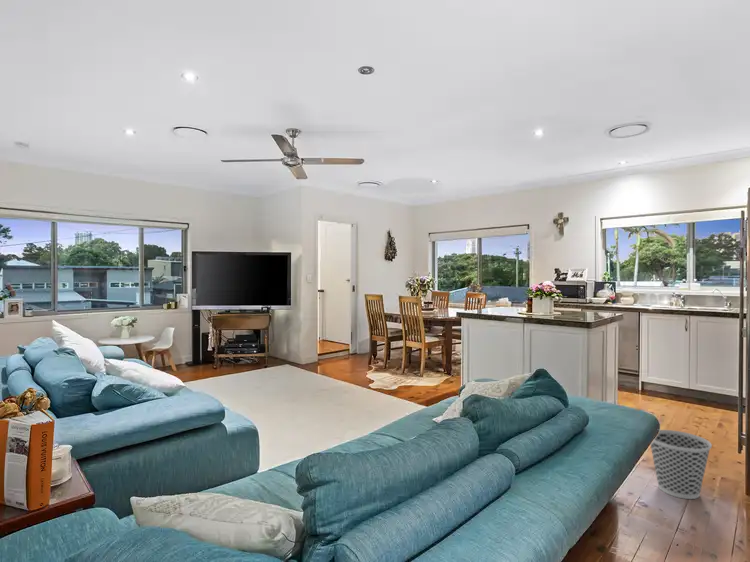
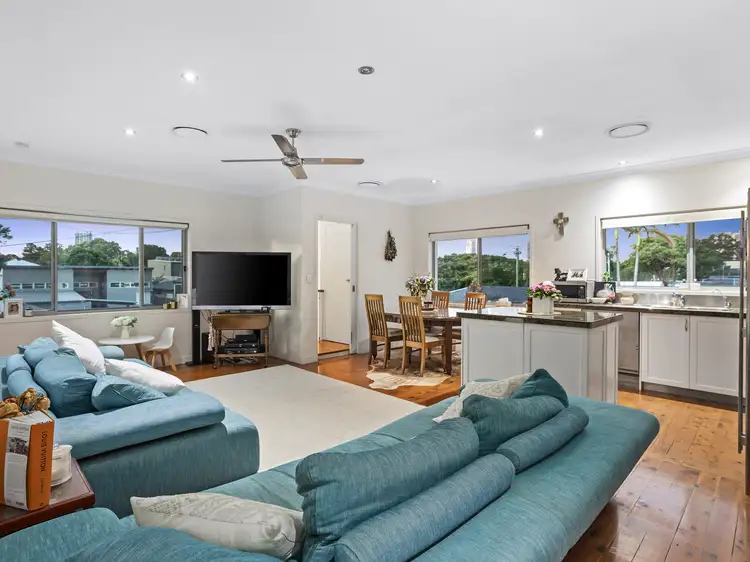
- wastebasket (678, 464)
